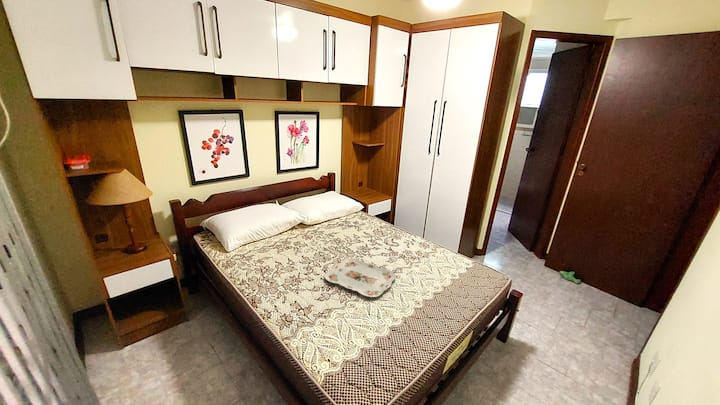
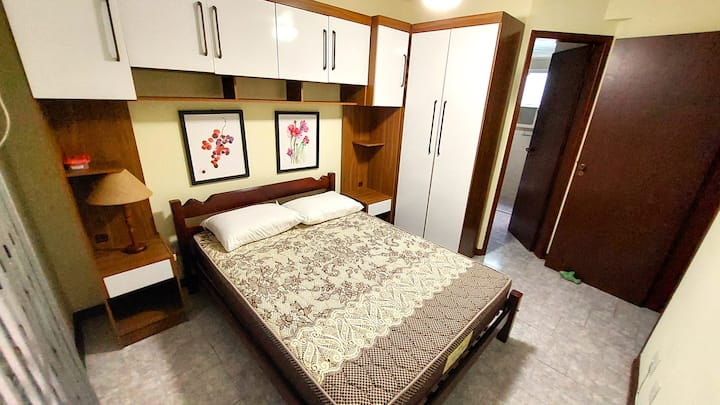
- serving tray (360, 276)
